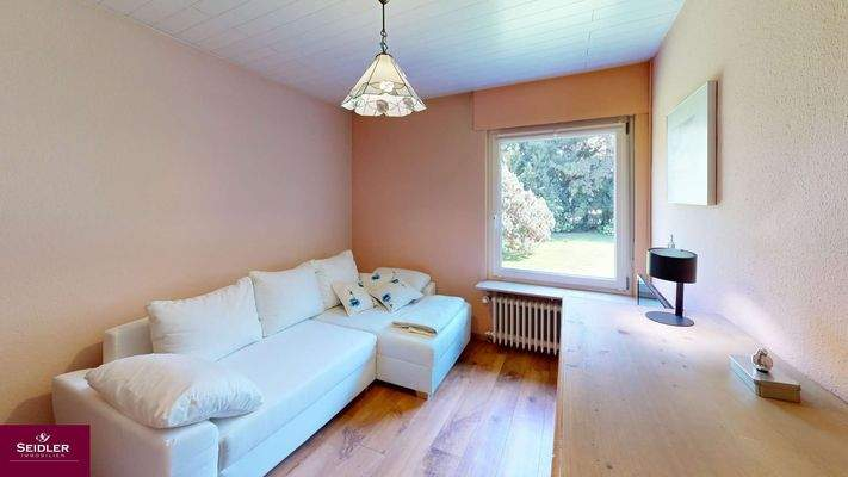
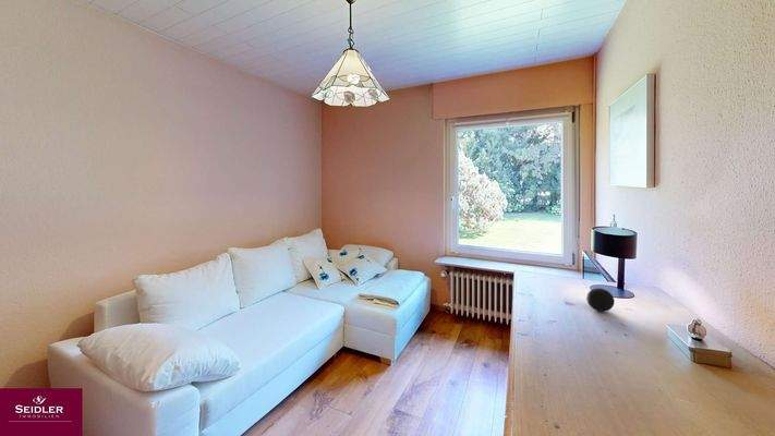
+ speaker (600, 299)
